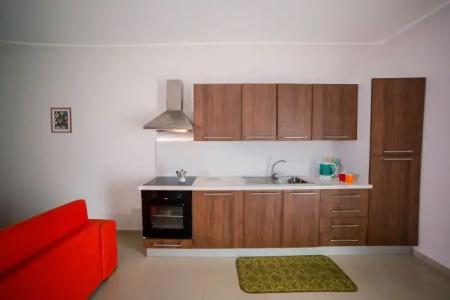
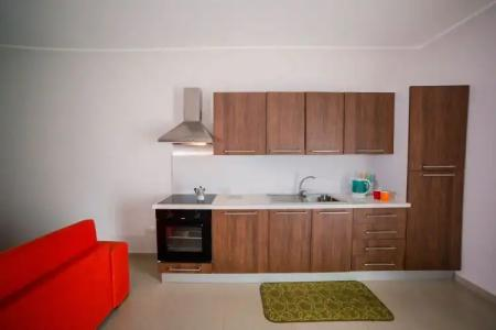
- wall art (61, 120)
